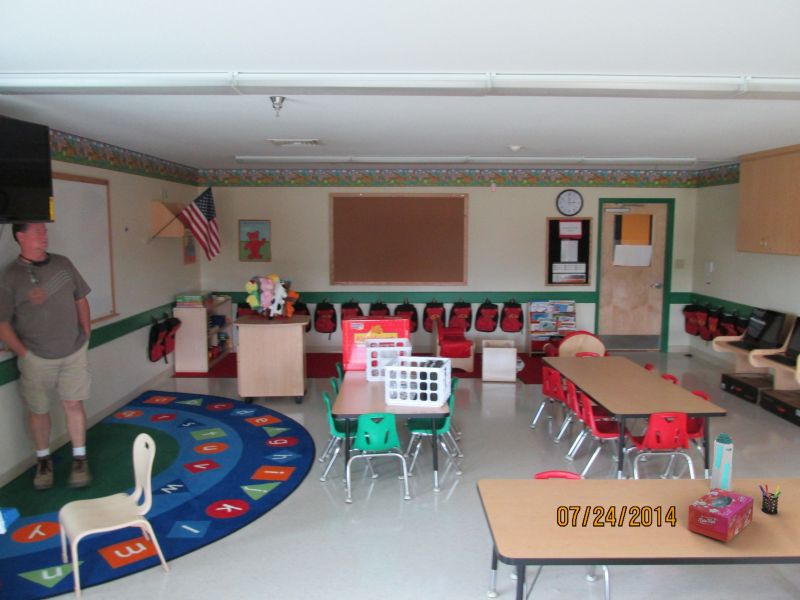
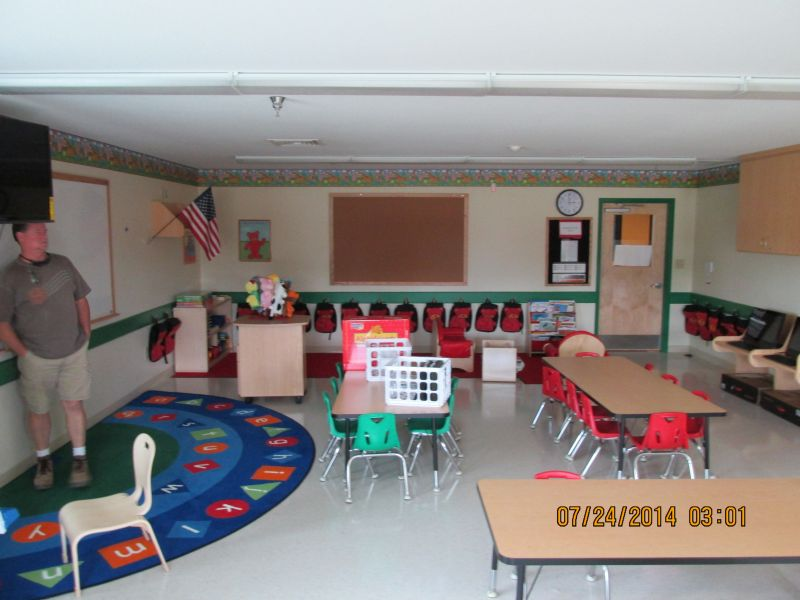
- pen holder (771, 498)
- tissue box (721, 513)
- water bottle (723, 462)
